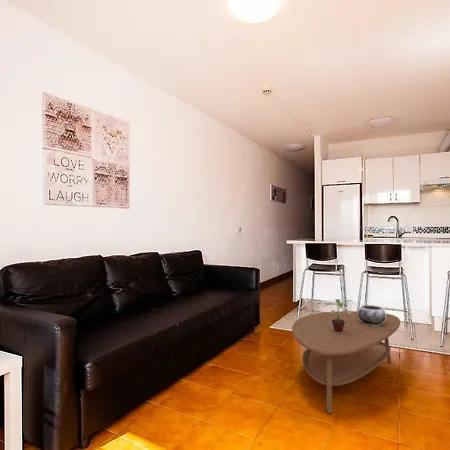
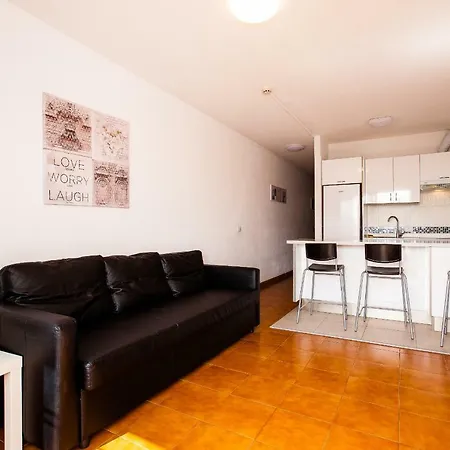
- decorative bowl (371, 314)
- coffee table (341, 350)
- potted plant (339, 315)
